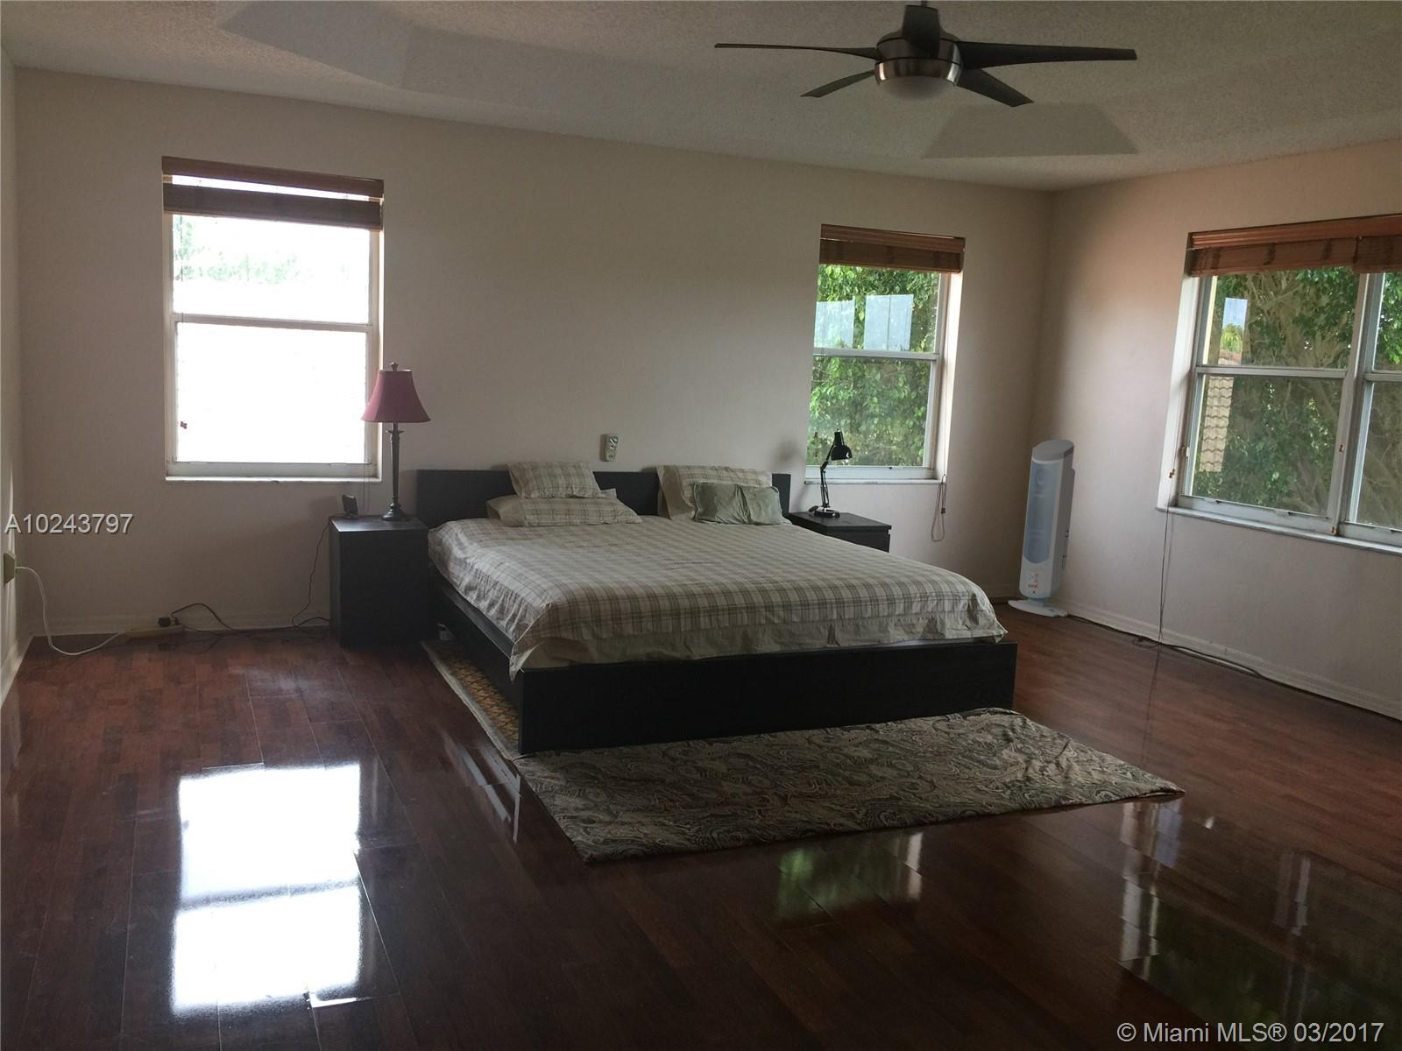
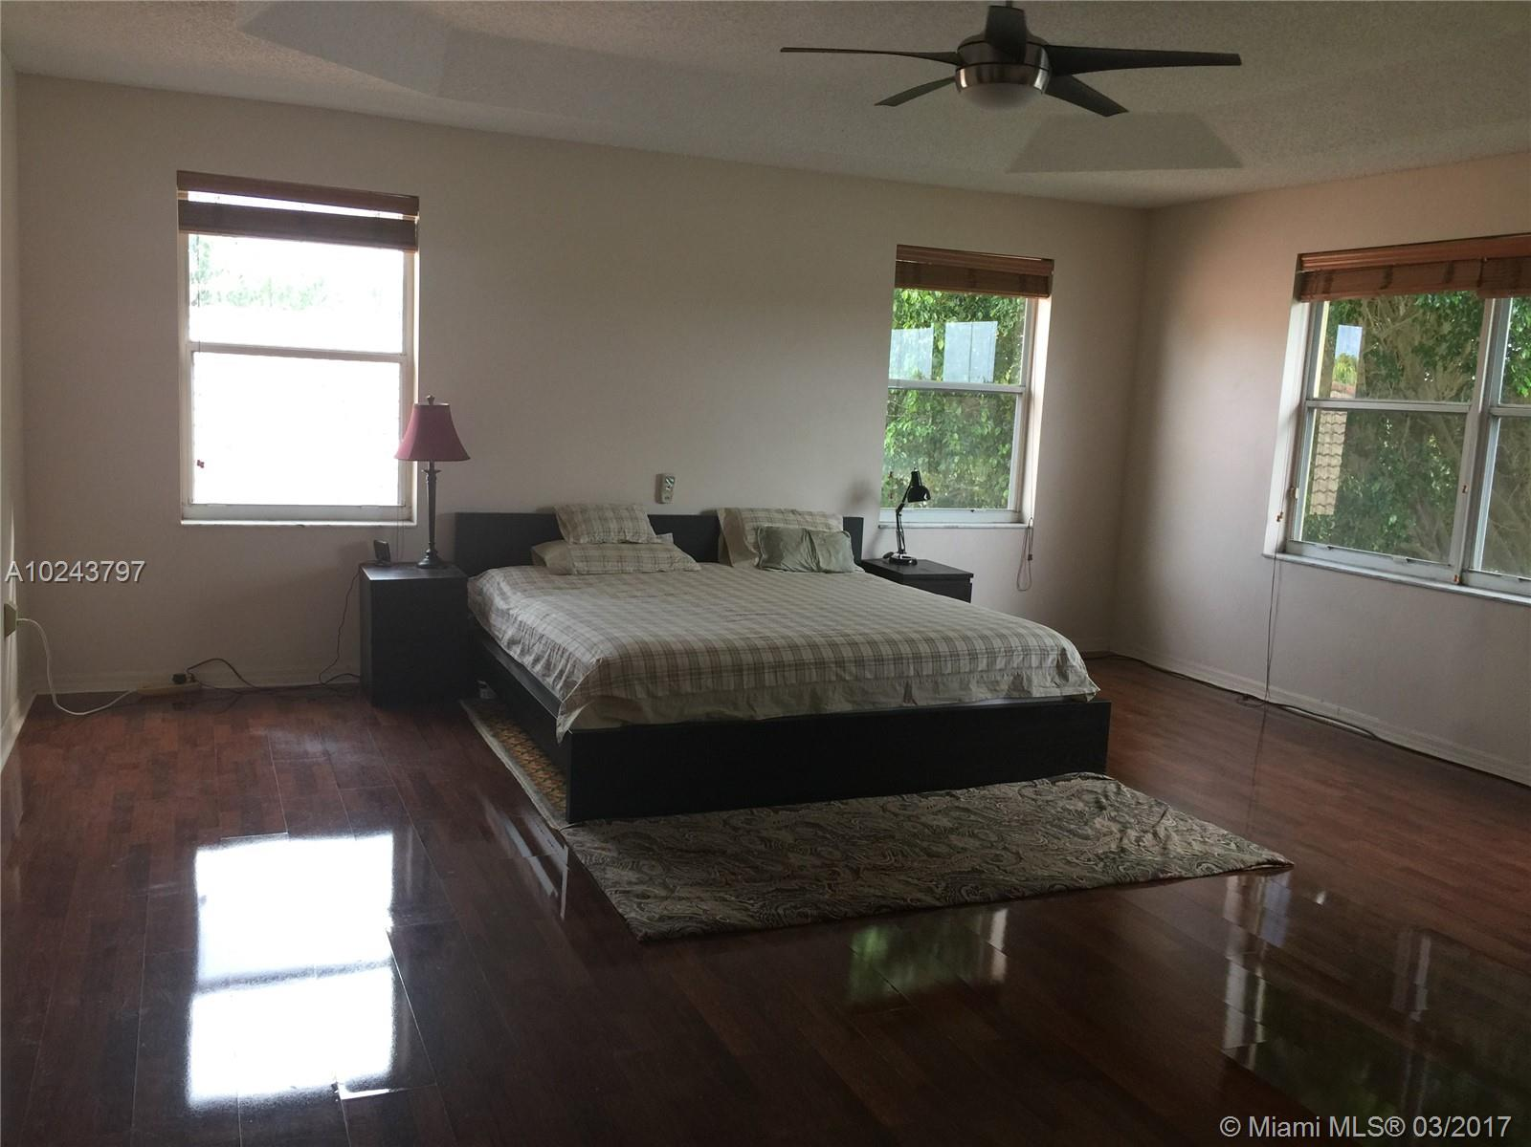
- air purifier (1045, 524)
